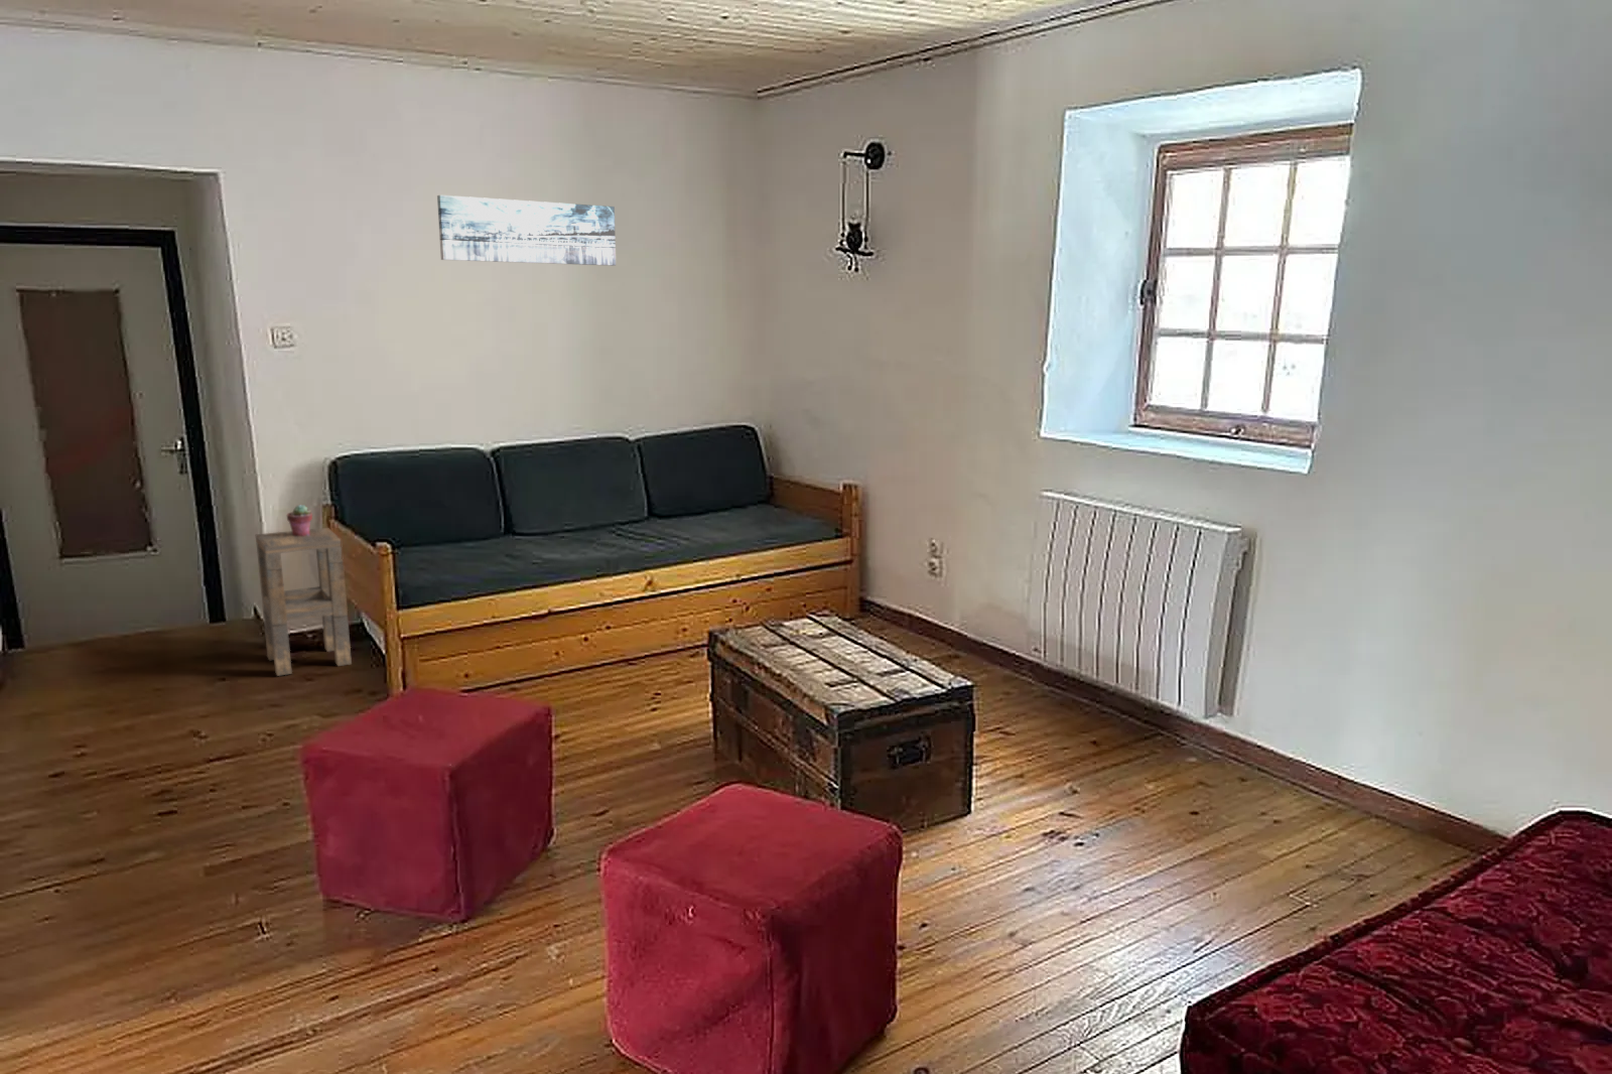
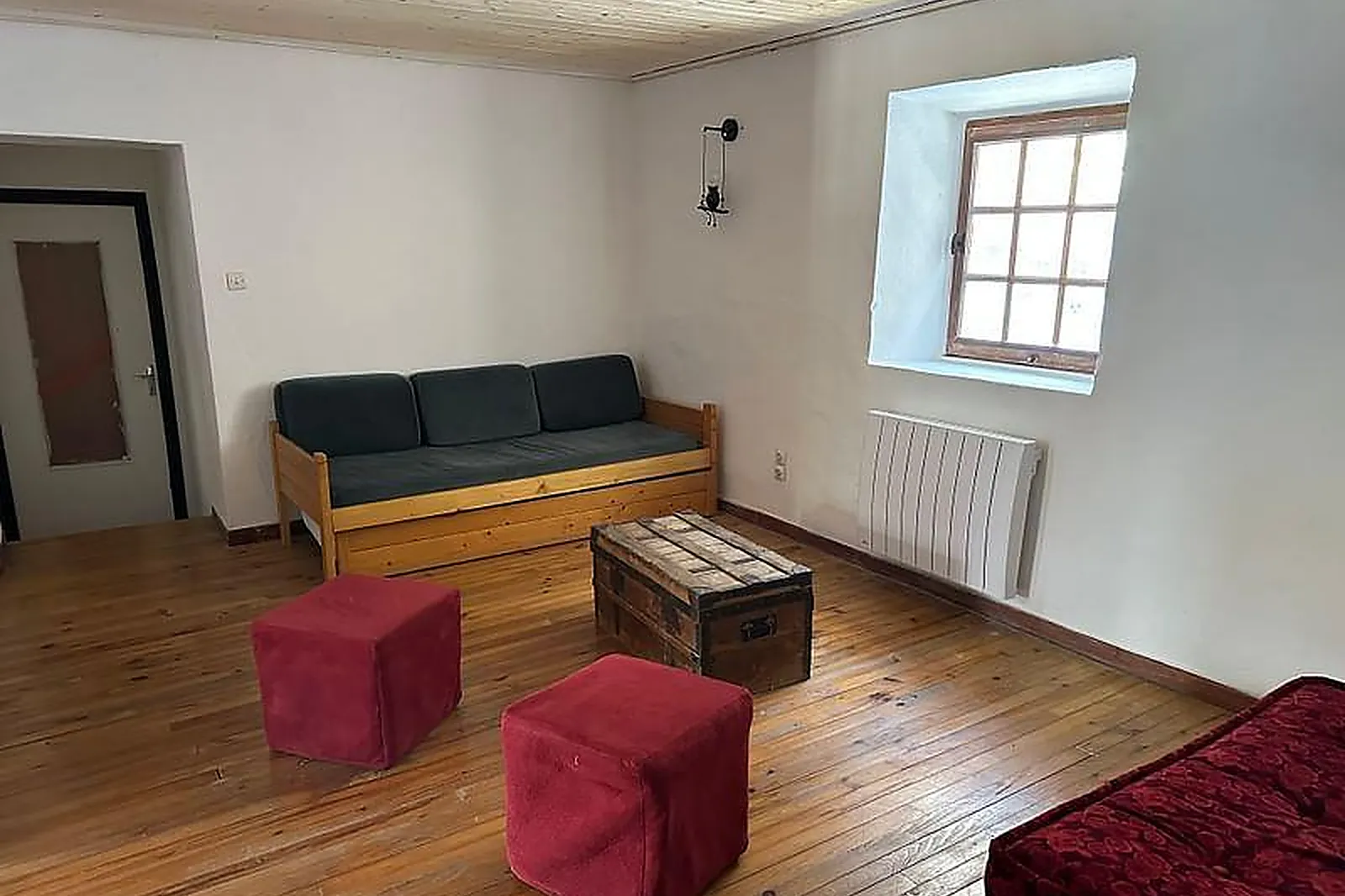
- side table (303, 599)
- wall art (530, 231)
- potted succulent (300, 519)
